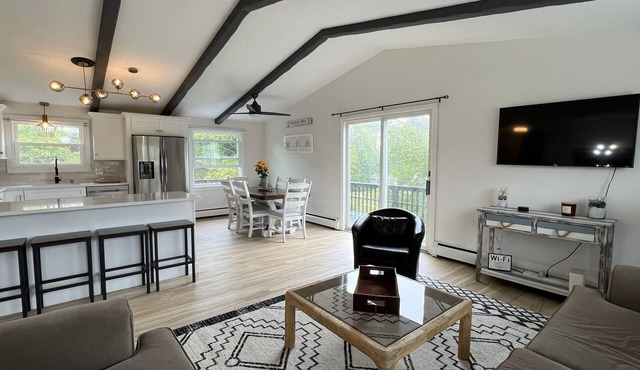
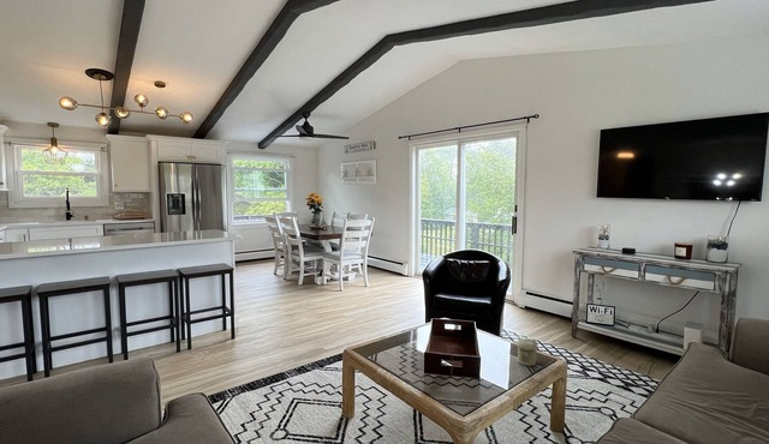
+ jar (526, 350)
